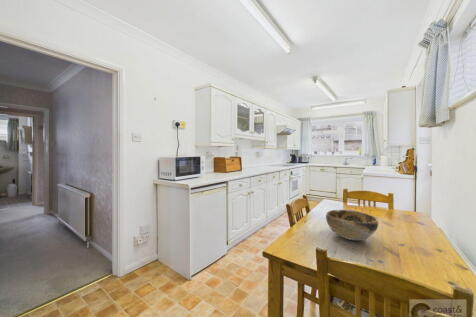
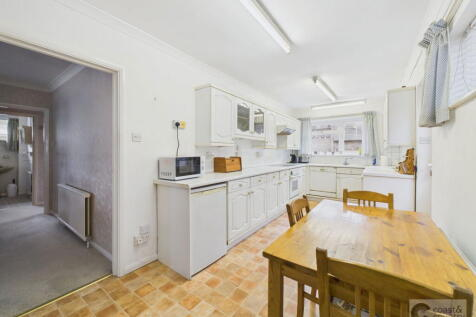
- decorative bowl (350, 226)
